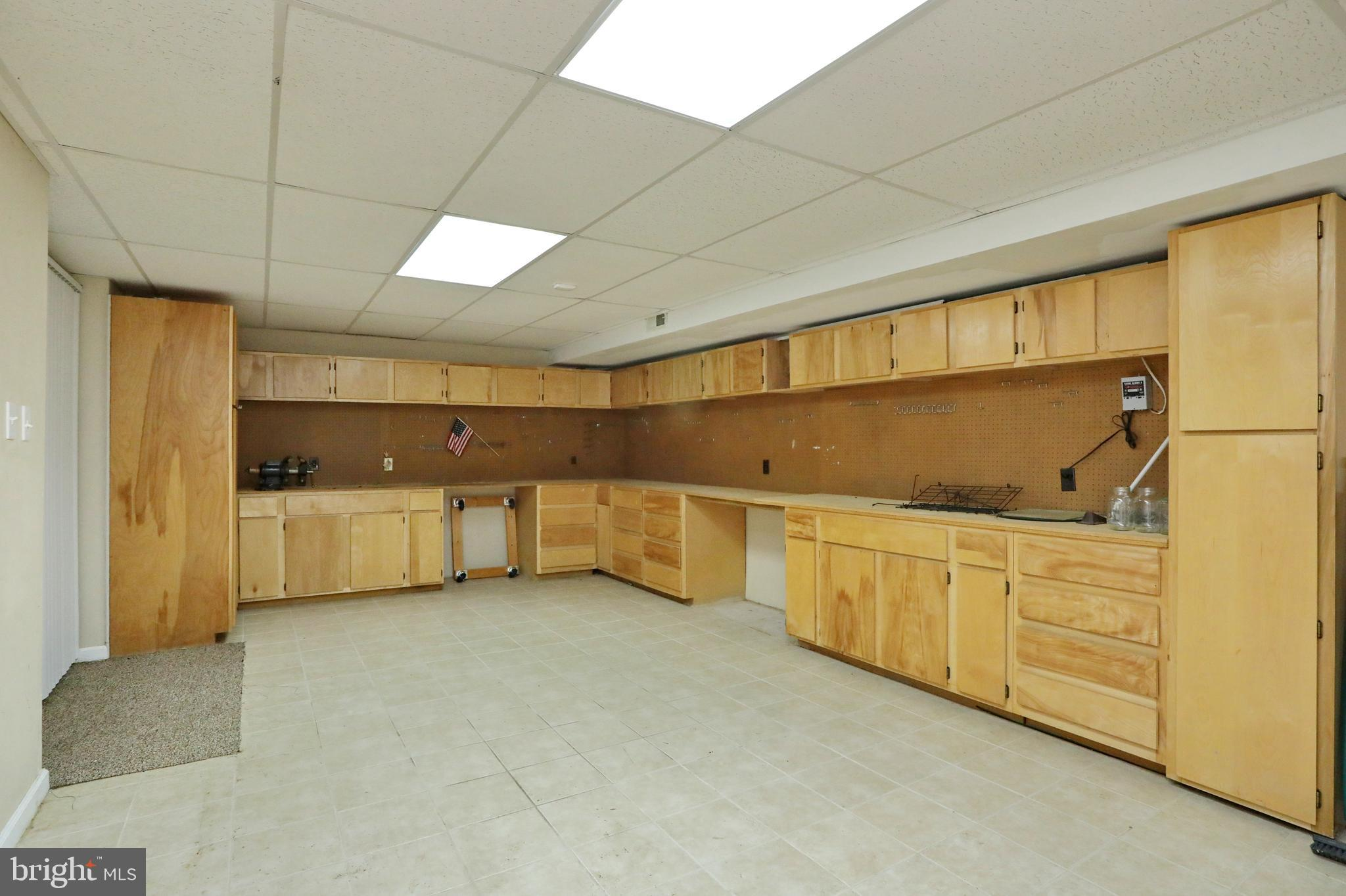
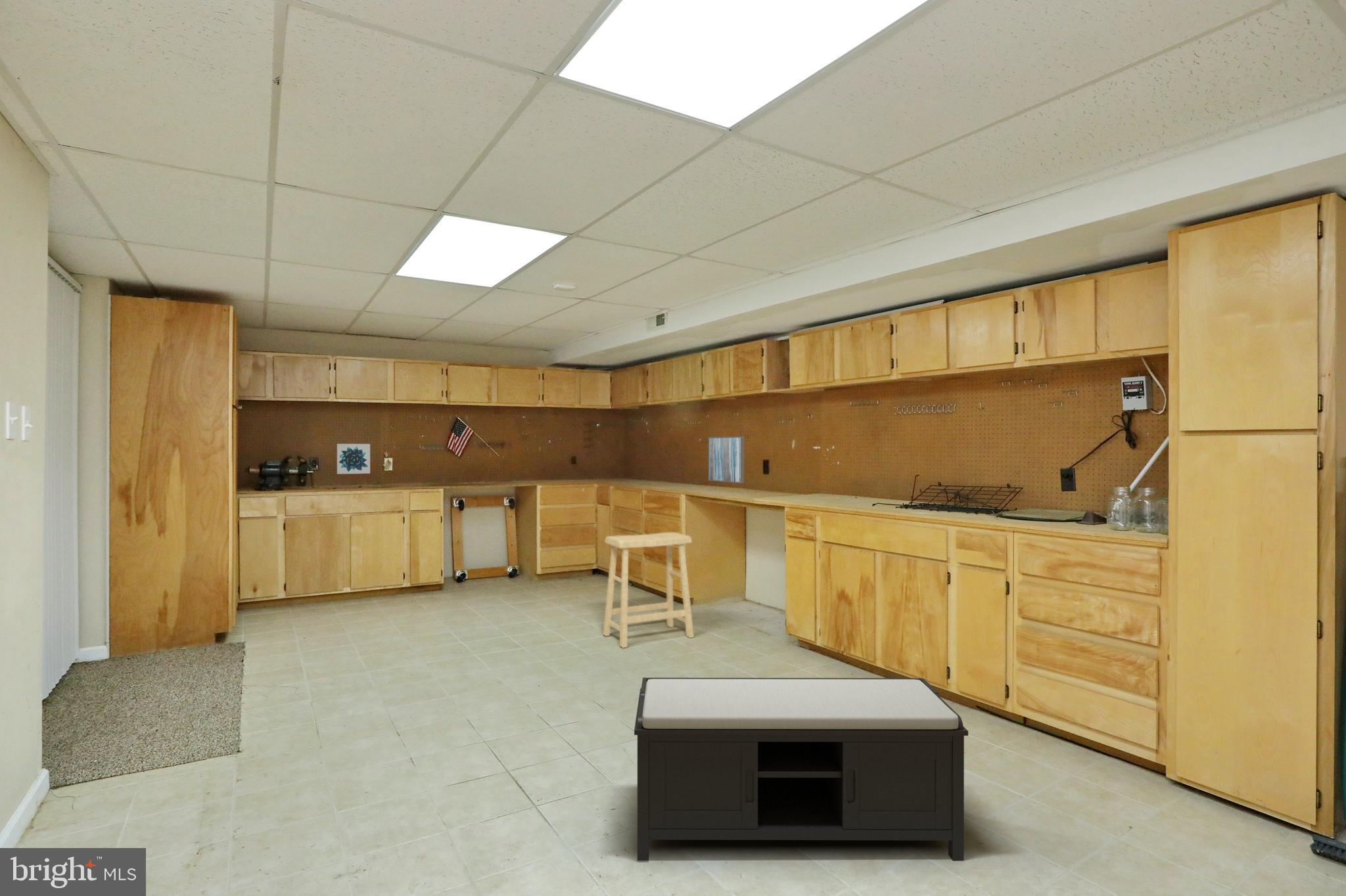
+ wall art (726, 459)
+ bench (791, 762)
+ stool (652, 604)
+ wall art (354, 459)
